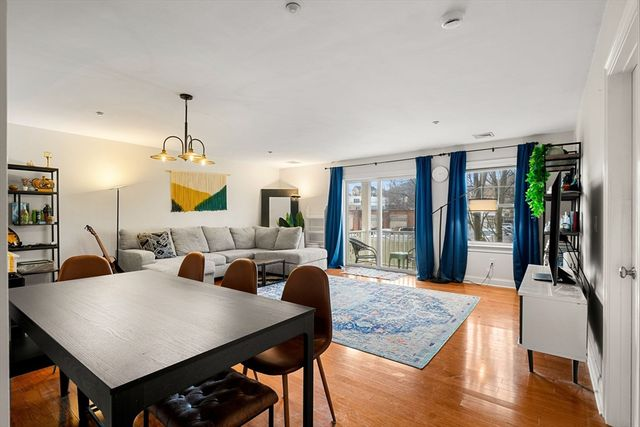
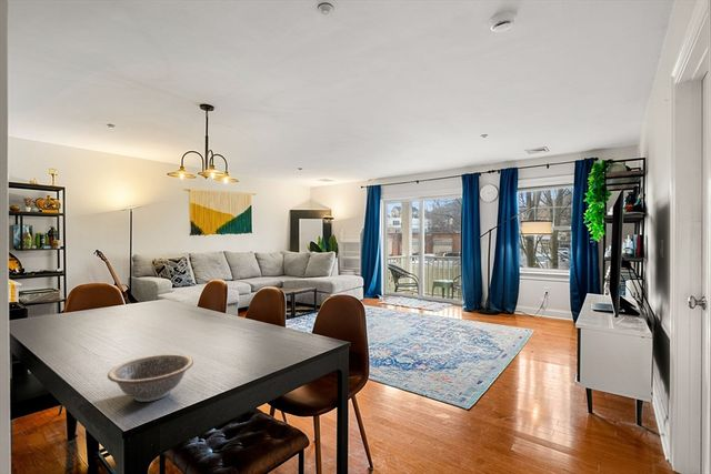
+ decorative bowl (152, 380)
